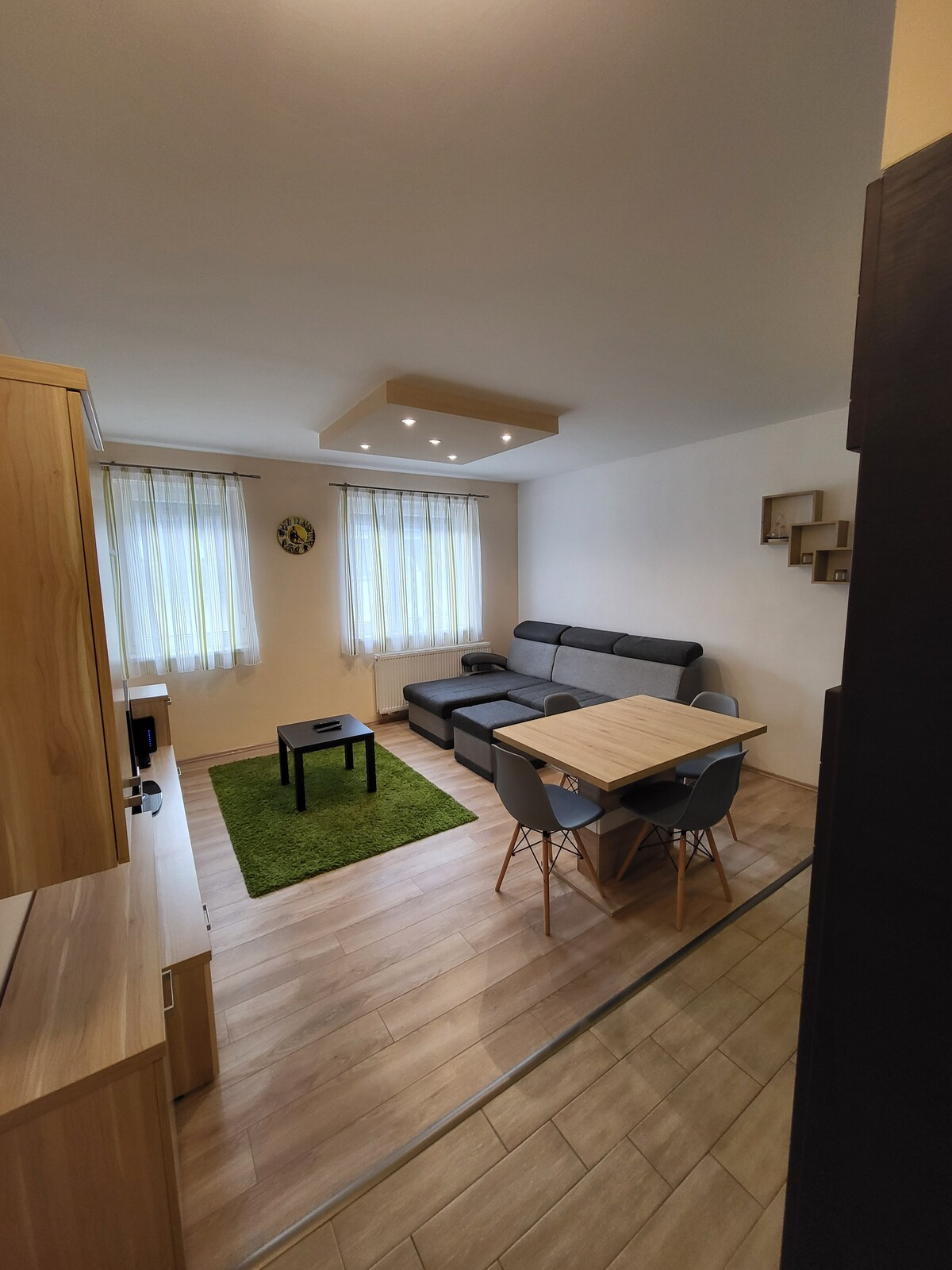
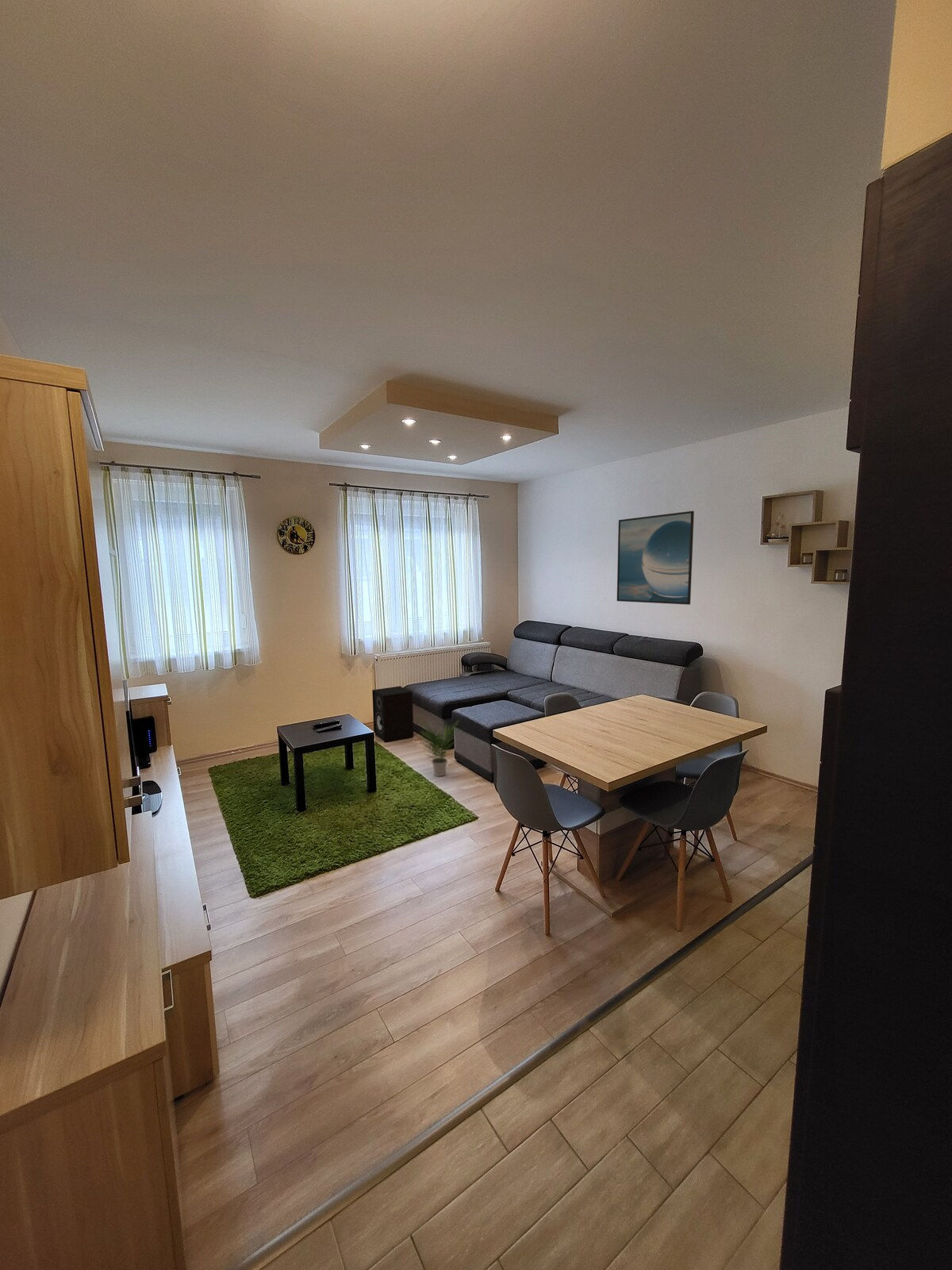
+ speaker (393, 713)
+ potted plant (438, 746)
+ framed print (652, 560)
